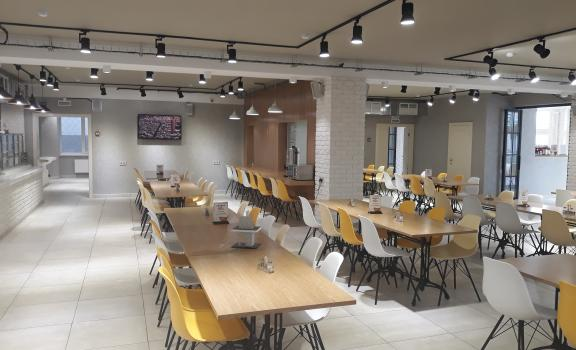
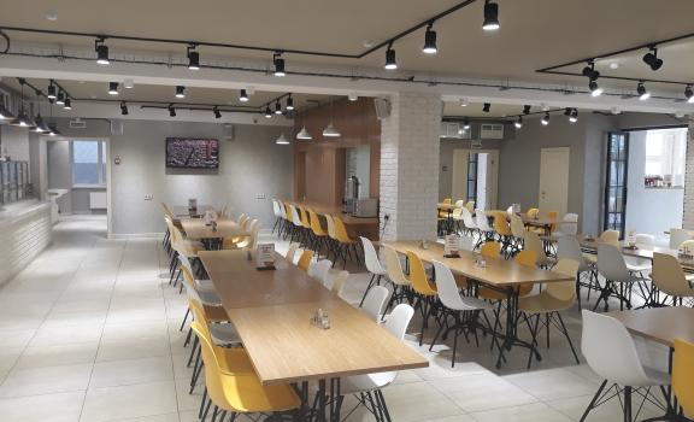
- napkin holder (246, 228)
